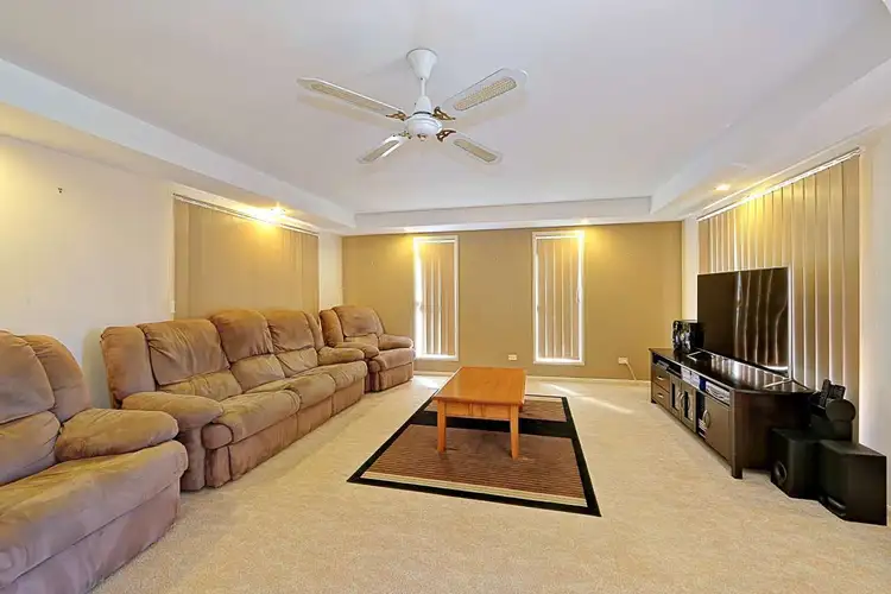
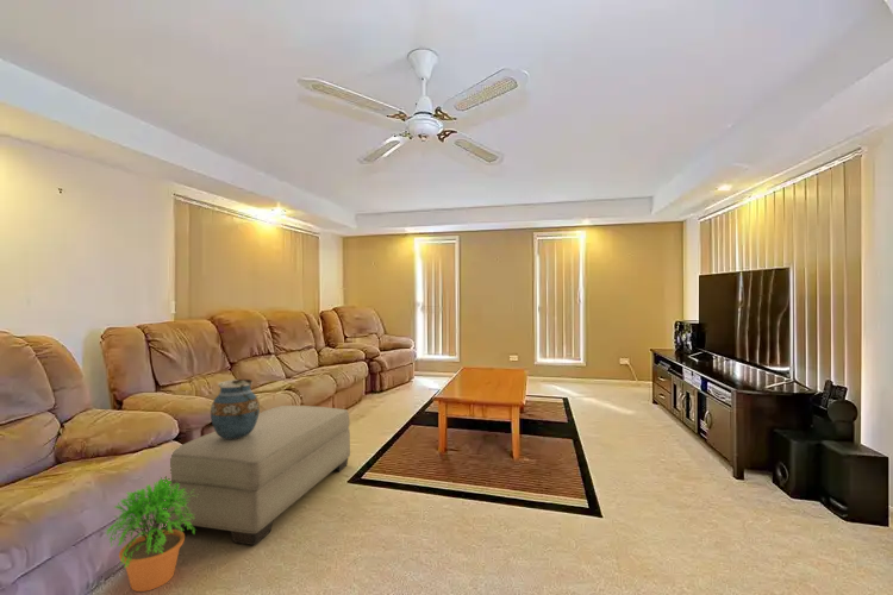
+ vase (235, 408)
+ ottoman (270, 457)
+ potted plant (151, 530)
